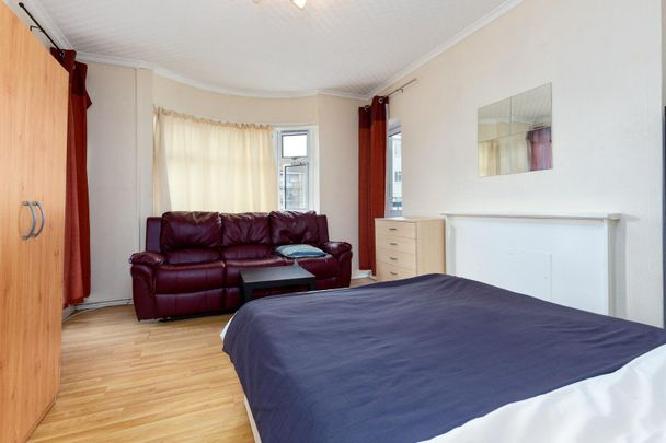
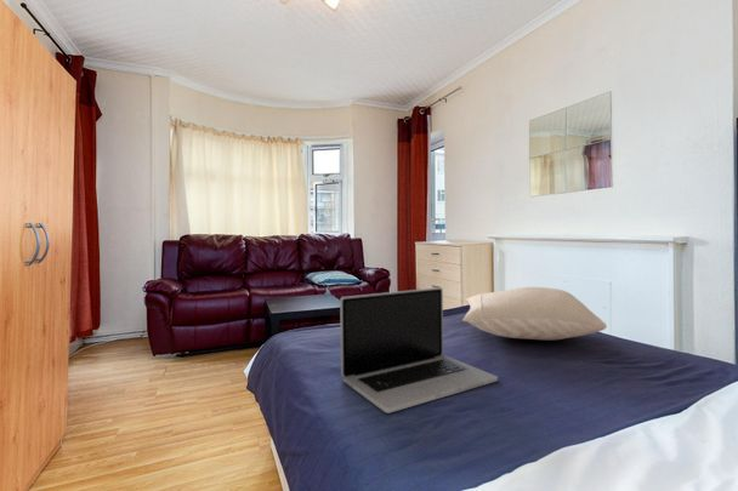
+ laptop (419, 339)
+ pillow (523, 312)
